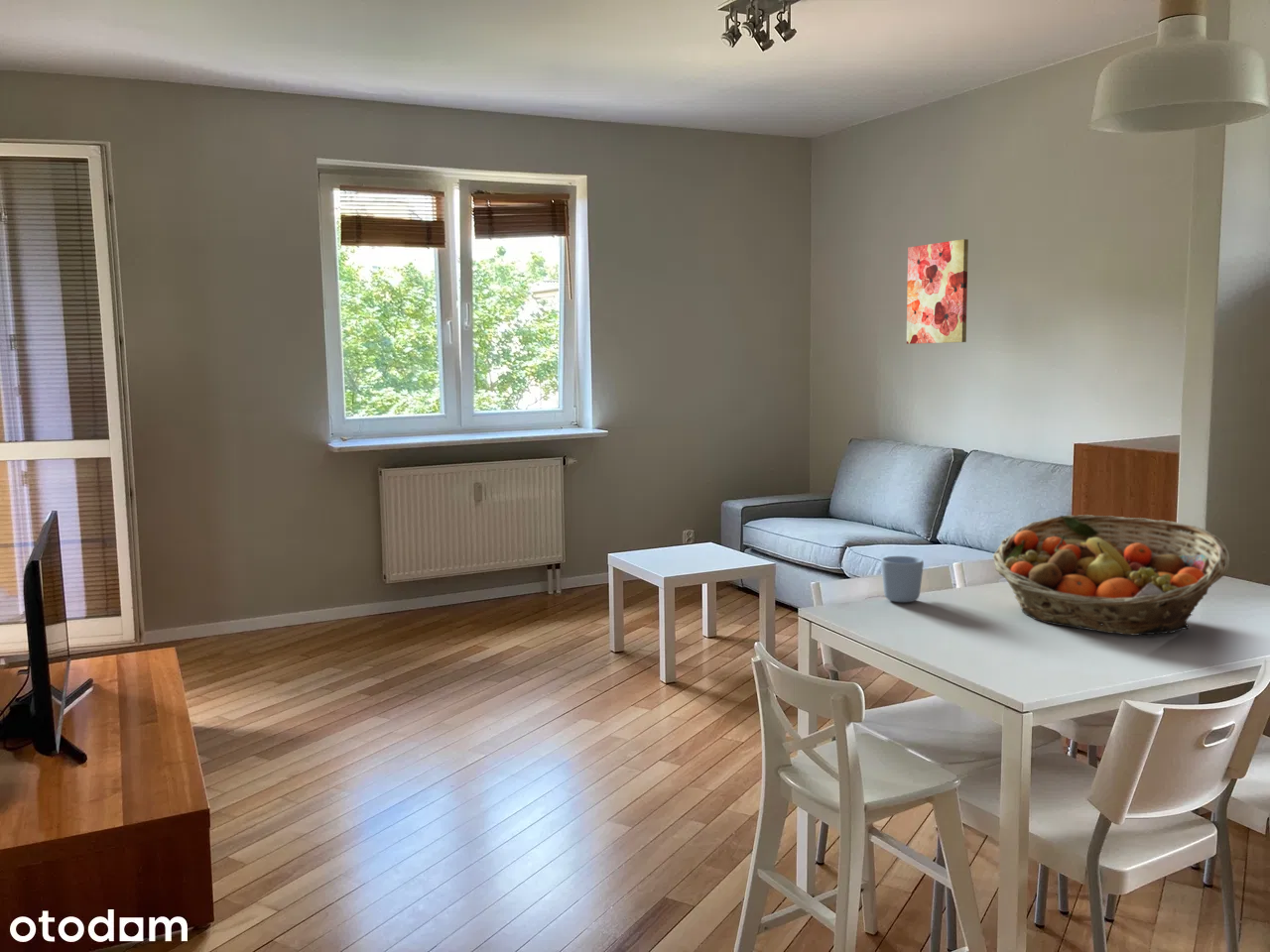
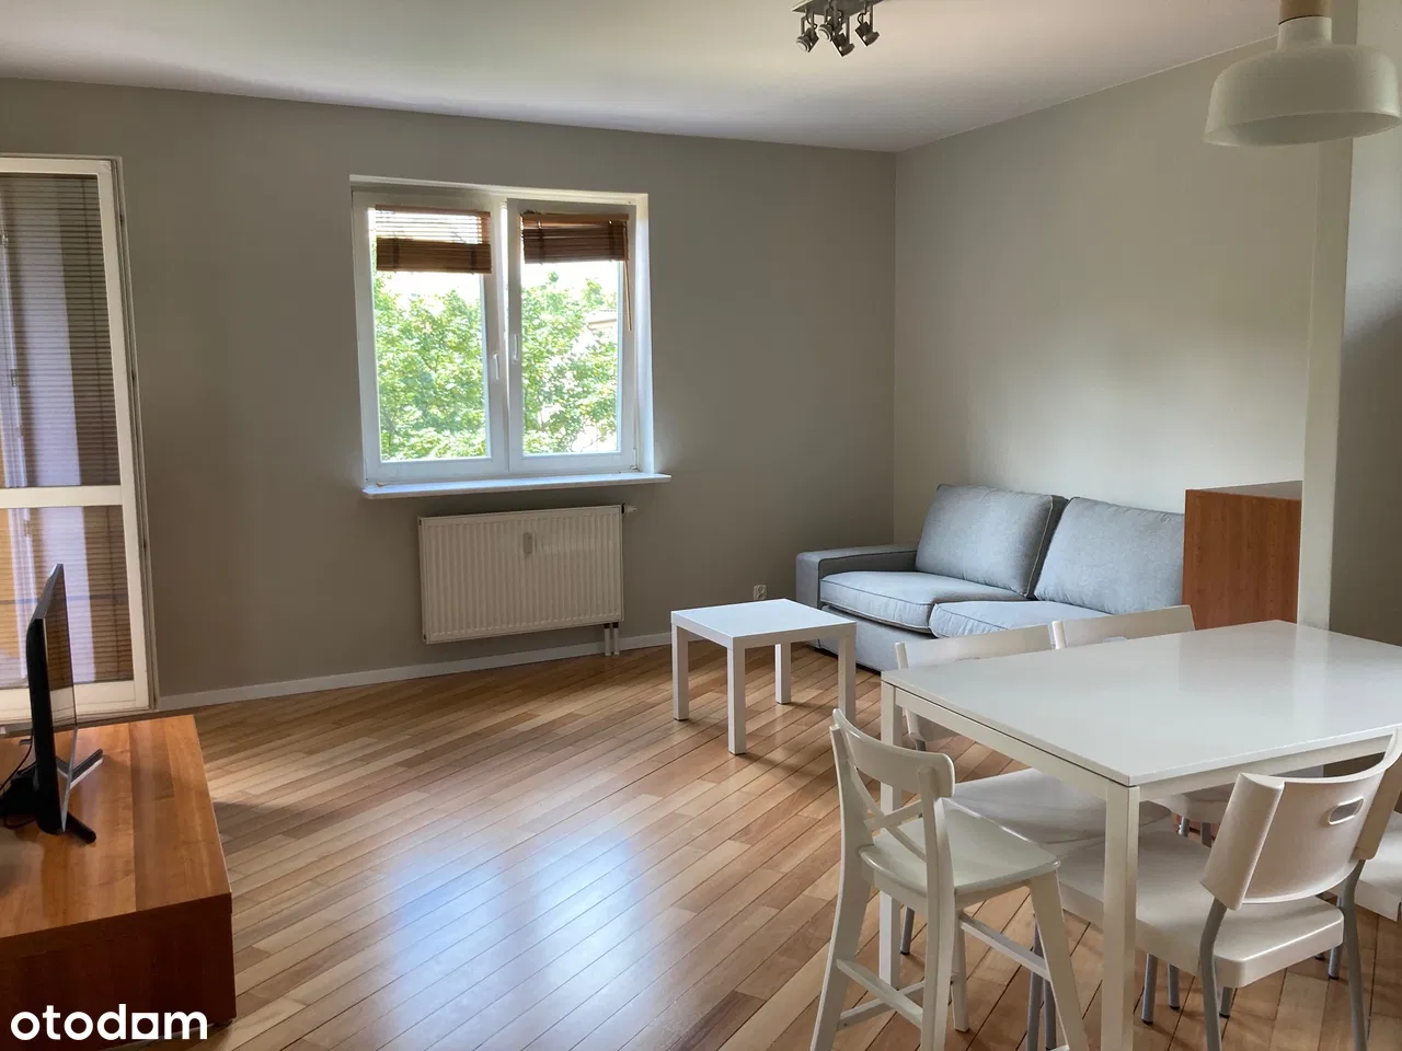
- wall art (936, 293)
- fruit basket (1105, 571)
- mug (905, 578)
